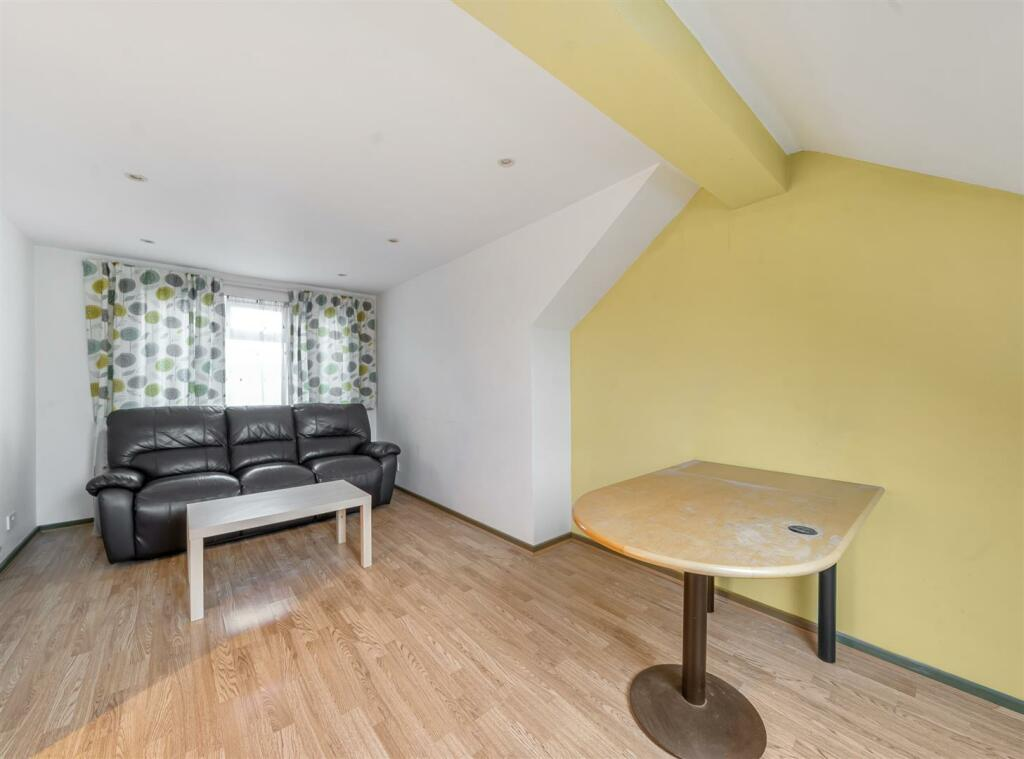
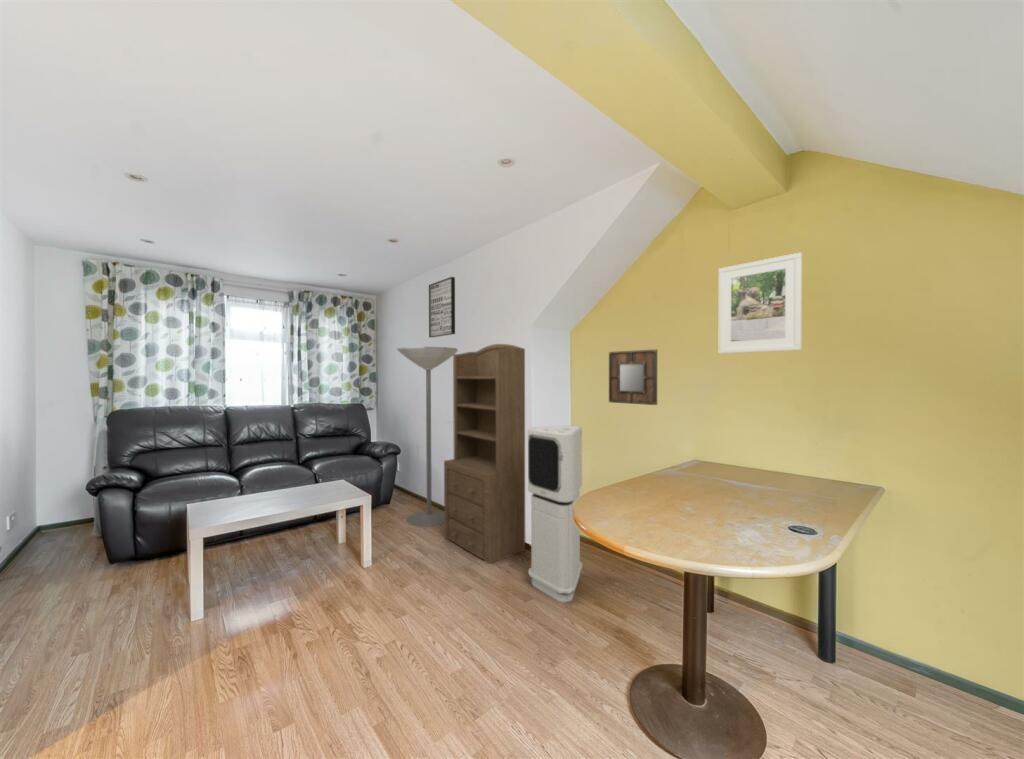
+ home mirror (631, 377)
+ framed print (757, 306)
+ floor lamp (428, 433)
+ wall art (441, 308)
+ air purifier (562, 506)
+ shelving unit (480, 443)
